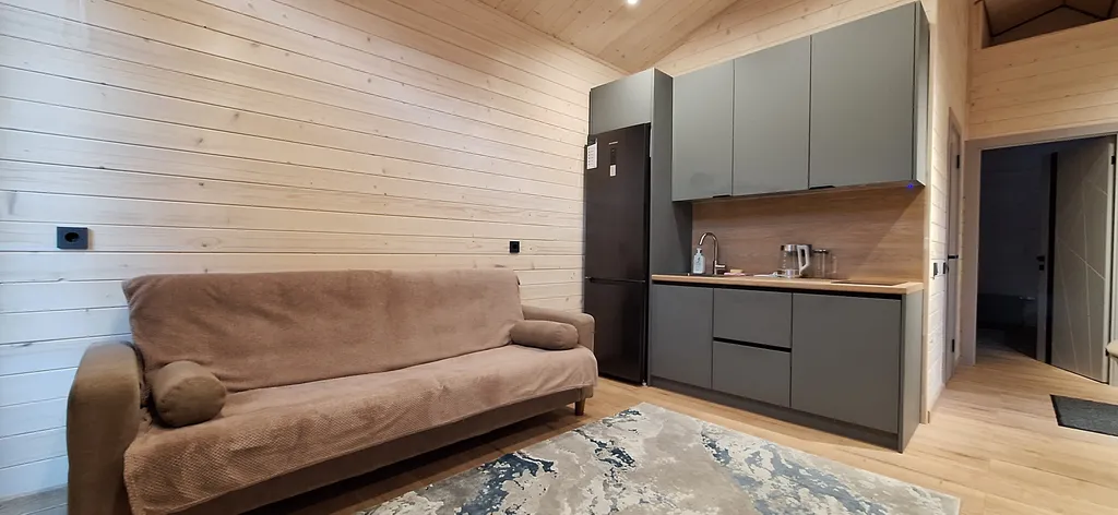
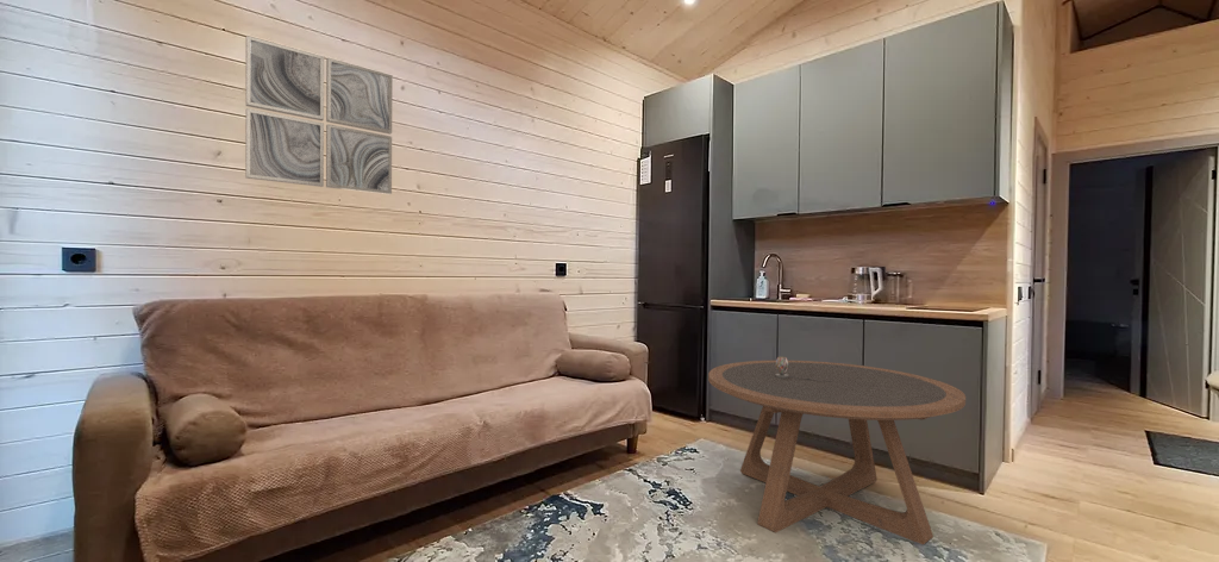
+ wall art (326, 120)
+ decorative vase (796, 377)
+ coffee table (824, 416)
